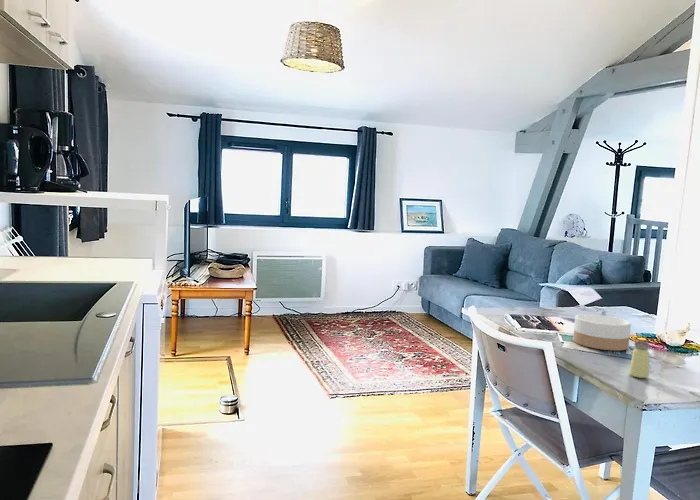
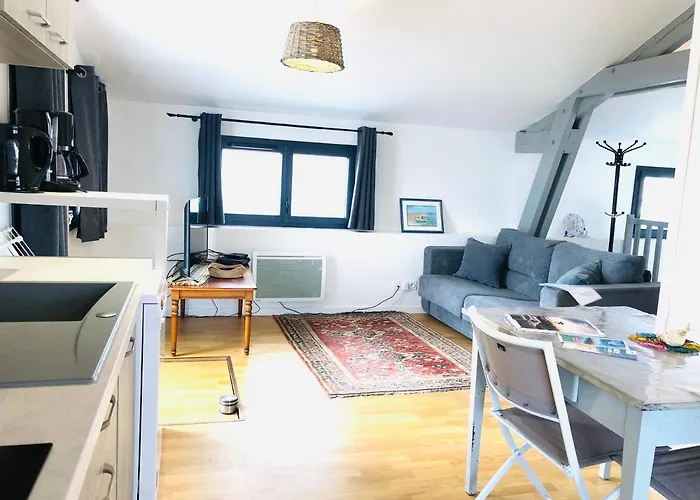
- bowl (601, 331)
- saltshaker (640, 358)
